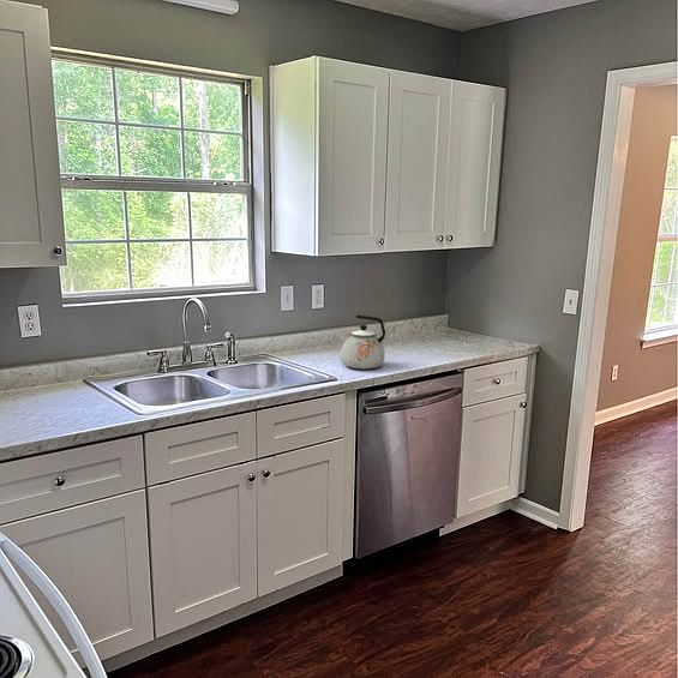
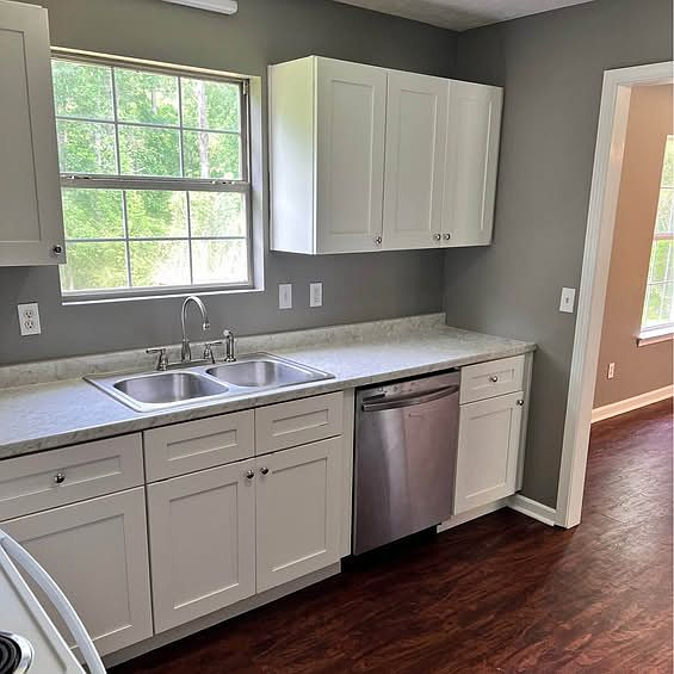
- kettle (362, 341)
